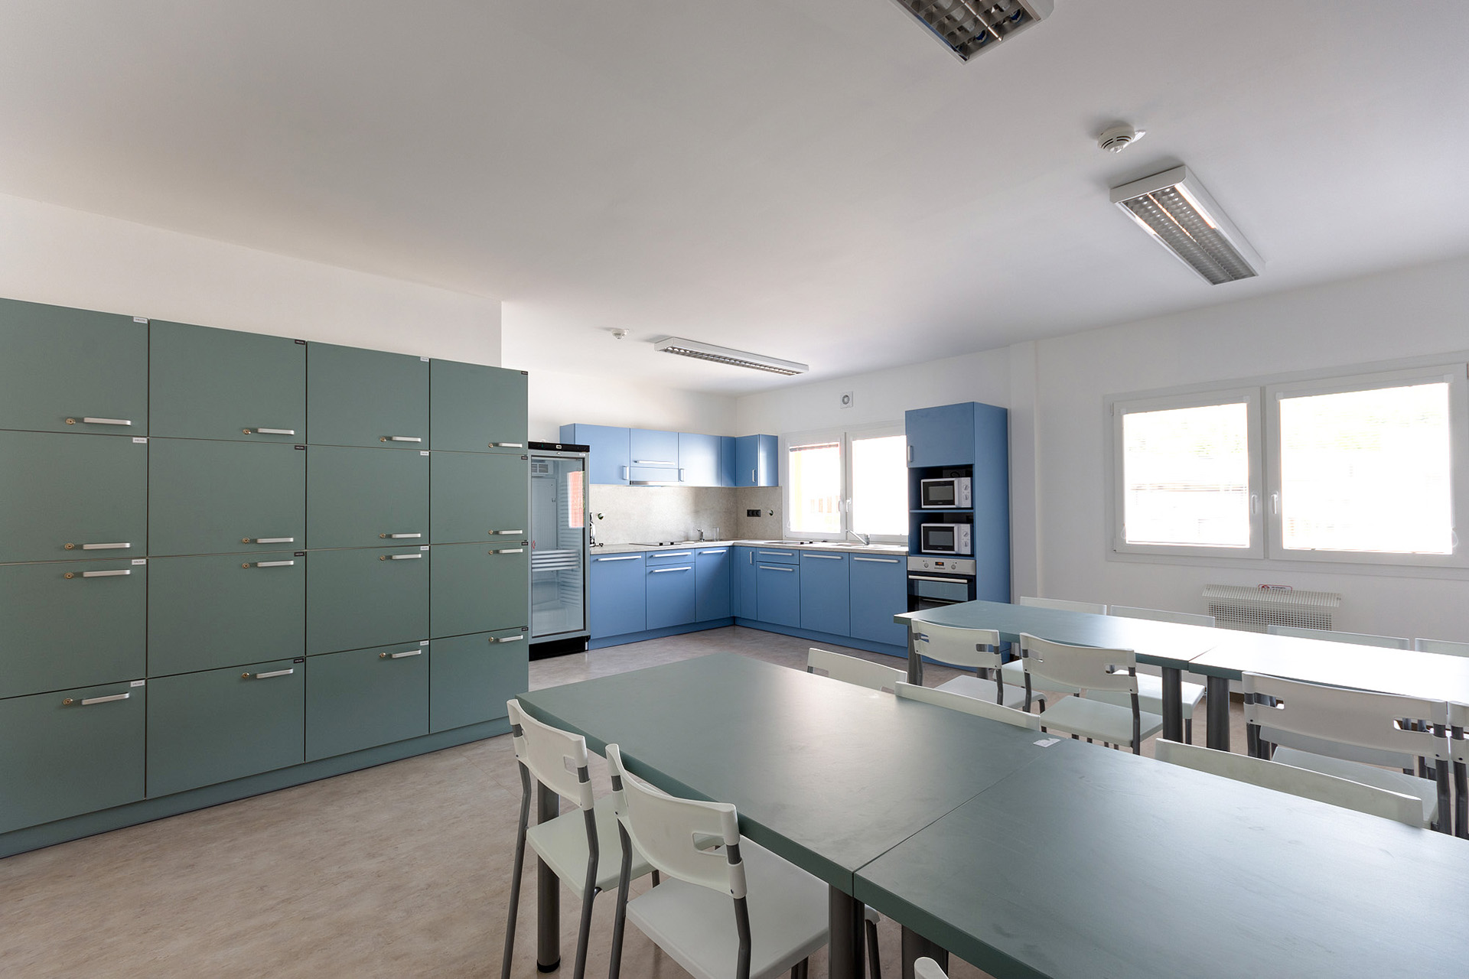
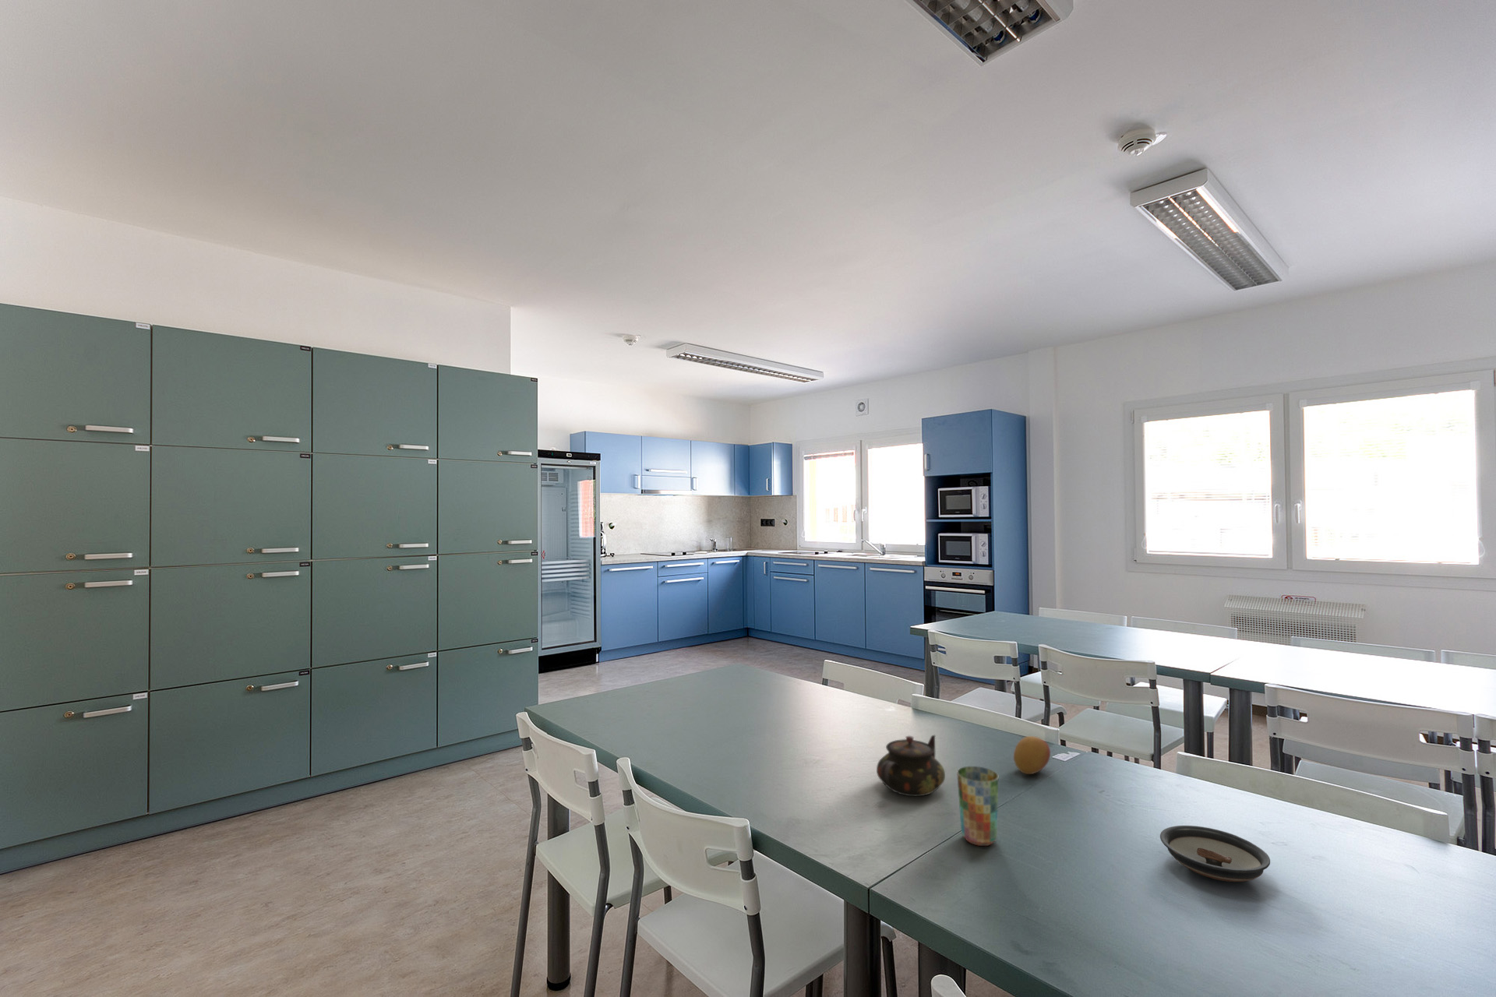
+ teapot (911, 761)
+ cup (977, 806)
+ fruit (1032, 754)
+ saucer (1213, 857)
